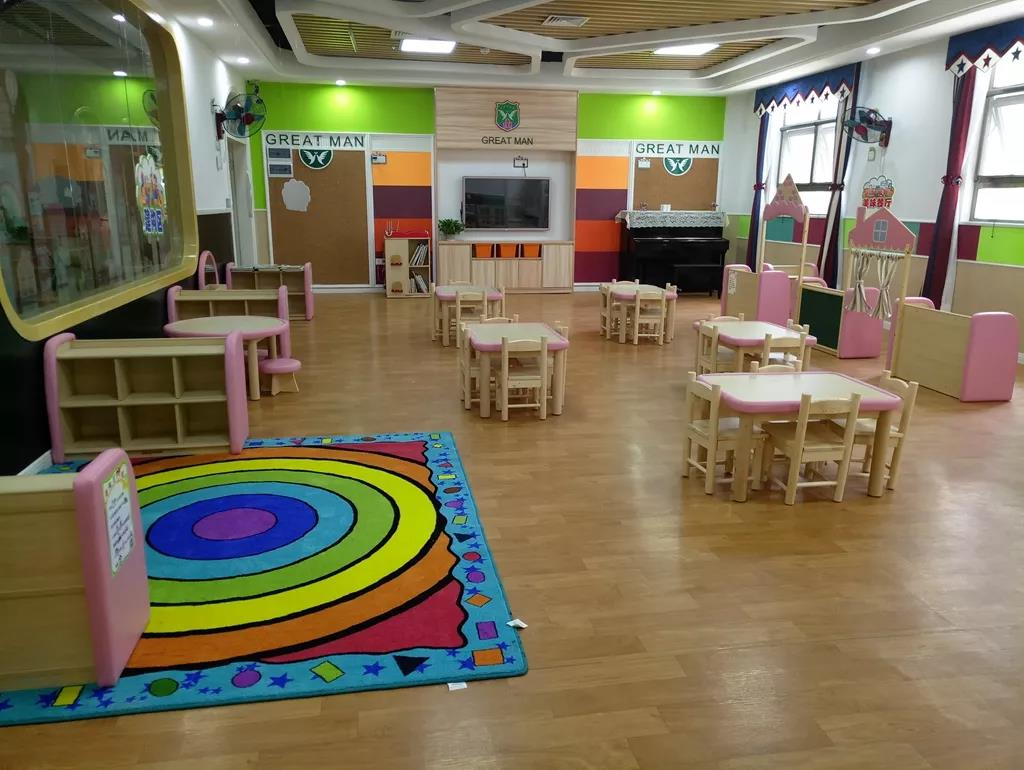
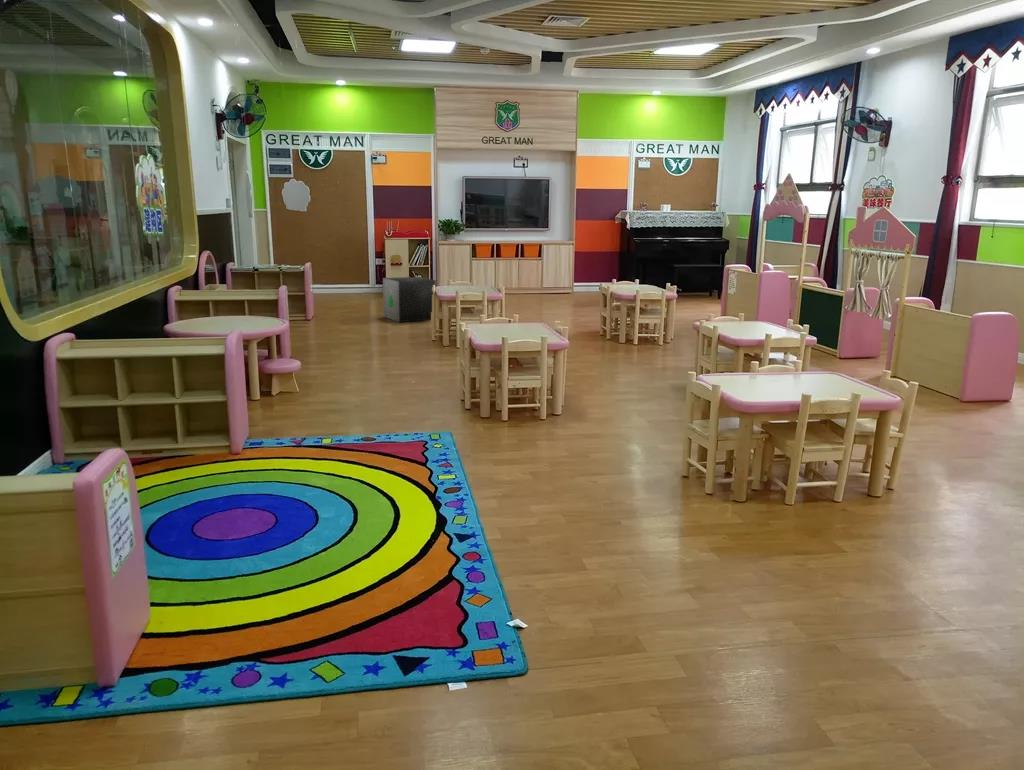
+ storage bin (409, 298)
